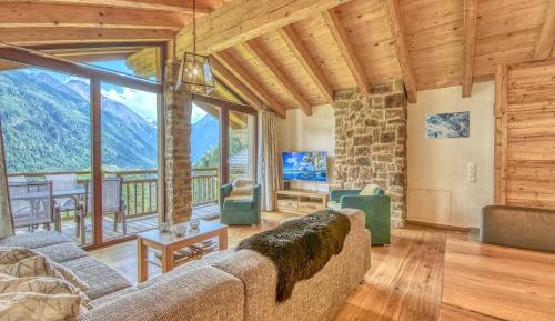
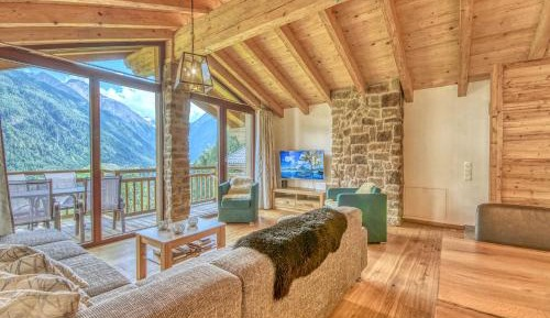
- wall art (446, 126)
